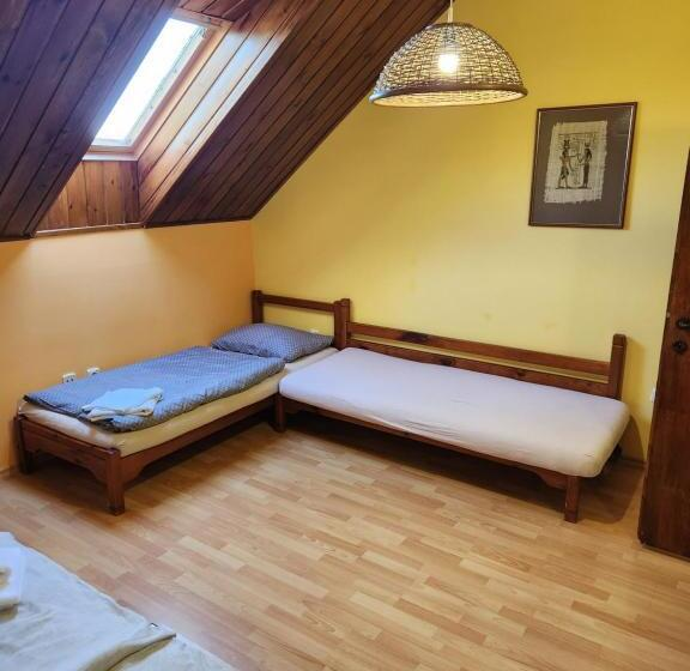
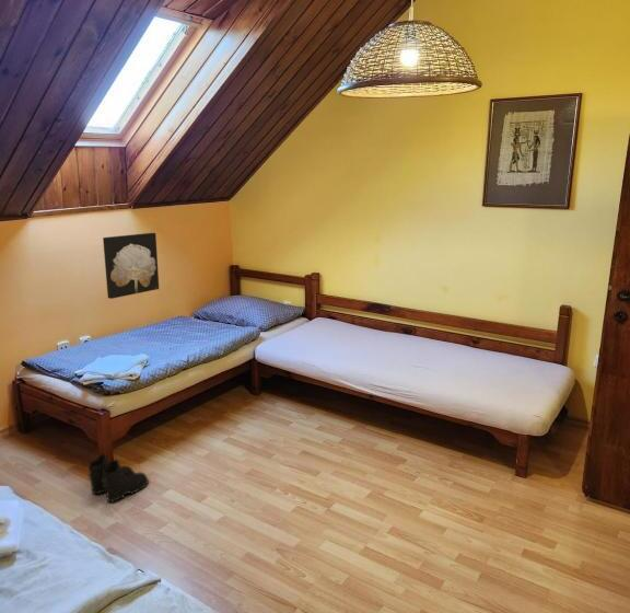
+ wall art (131, 264)
+ boots (118, 471)
